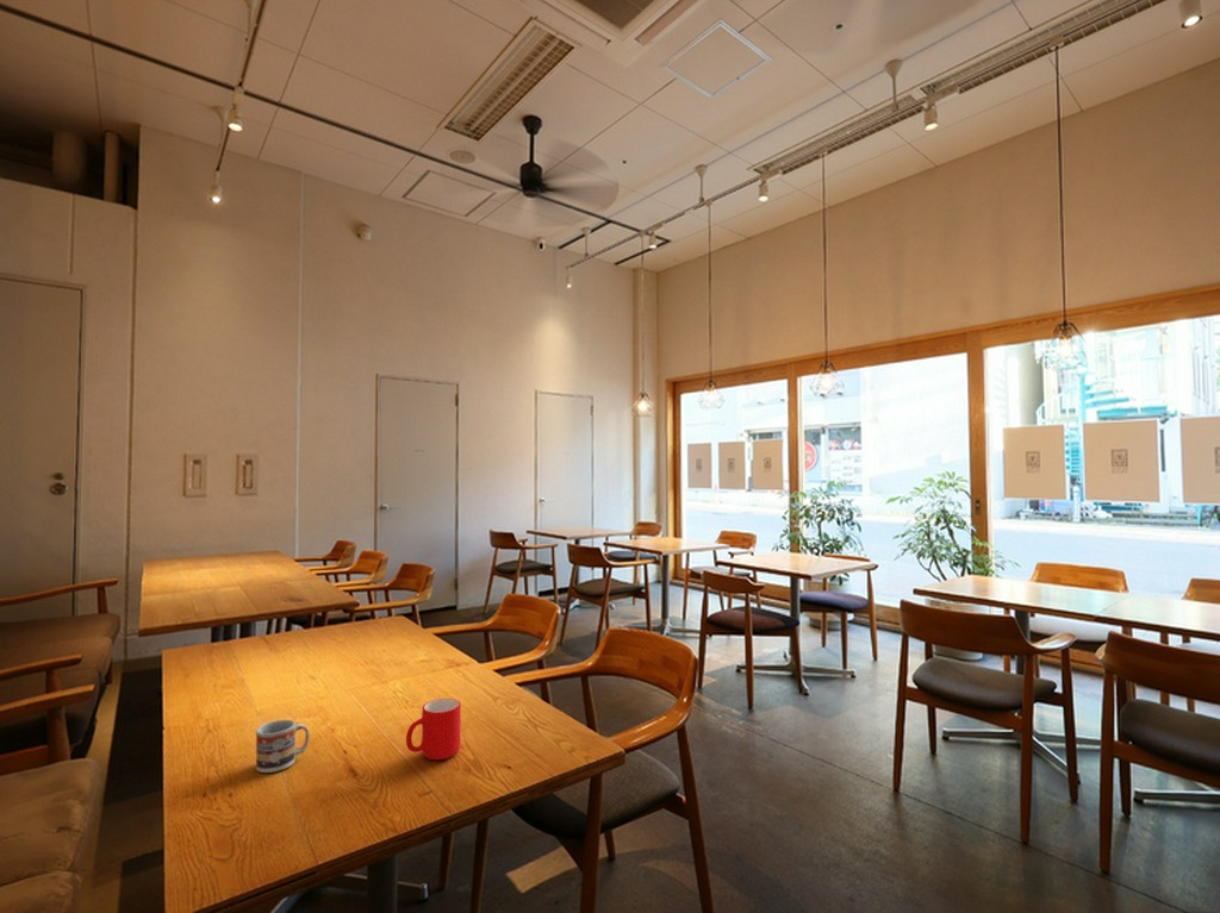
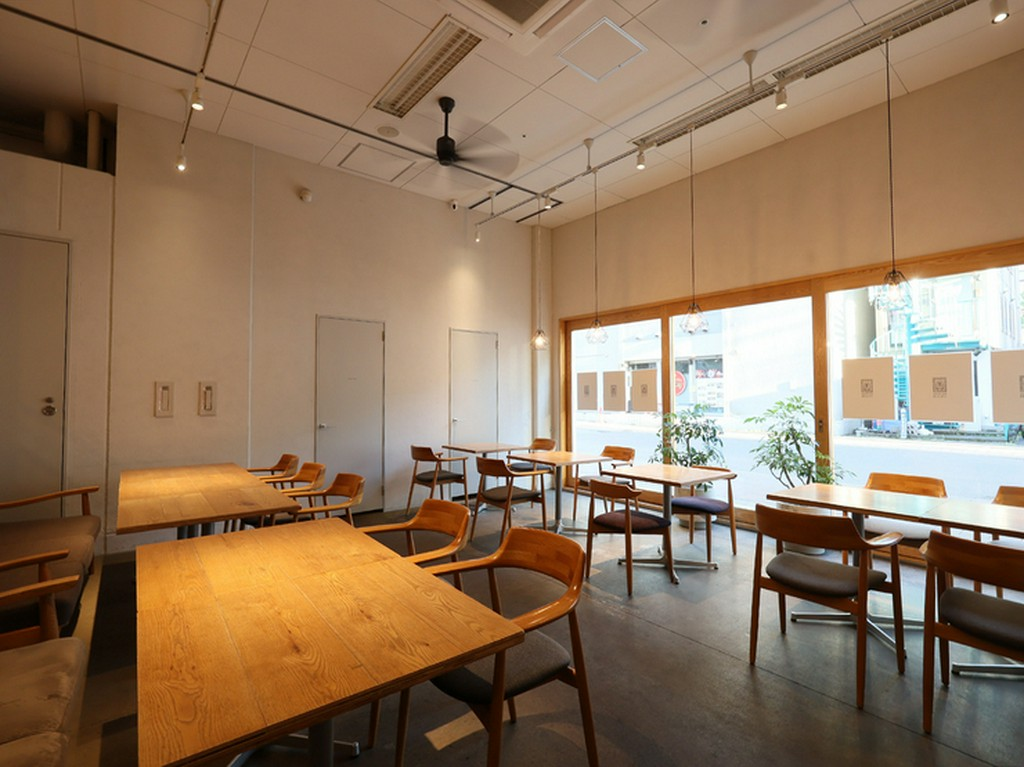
- cup (432, 732)
- cup (282, 743)
